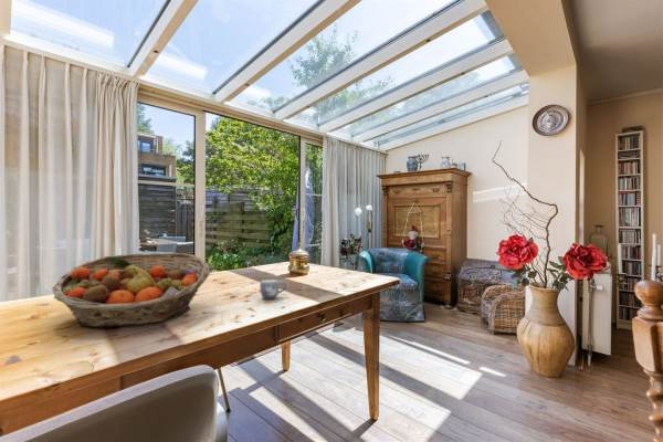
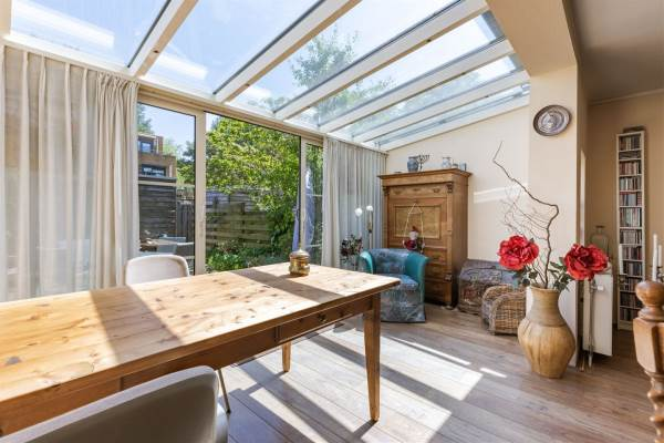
- mug (273, 288)
- fruit basket (138, 285)
